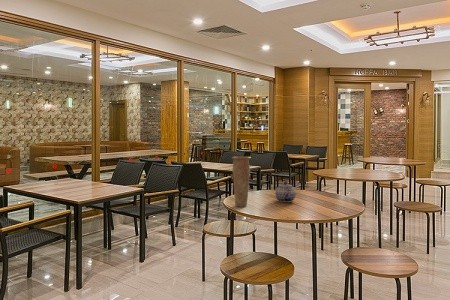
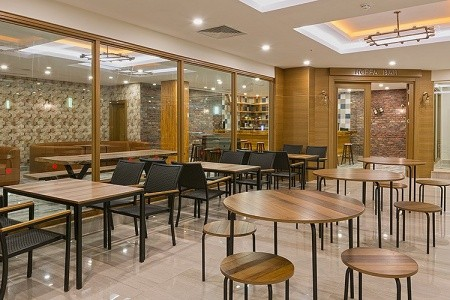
- vase (241, 181)
- teapot (285, 191)
